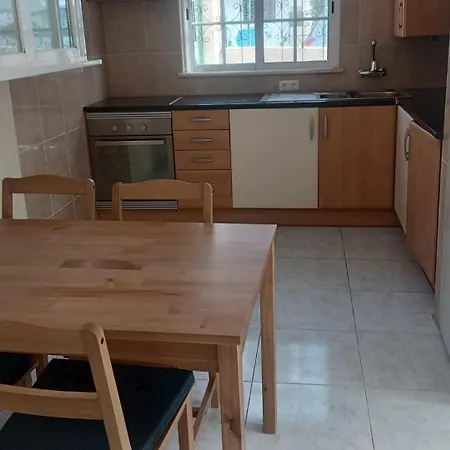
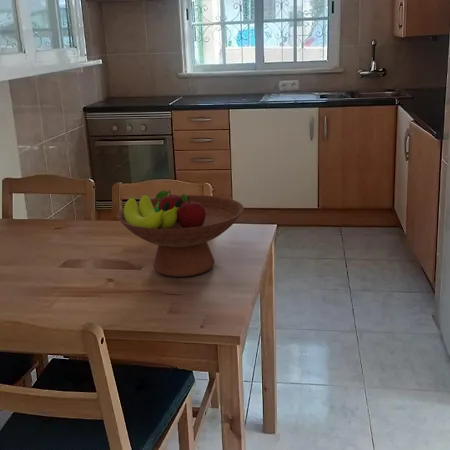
+ fruit bowl (181, 227)
